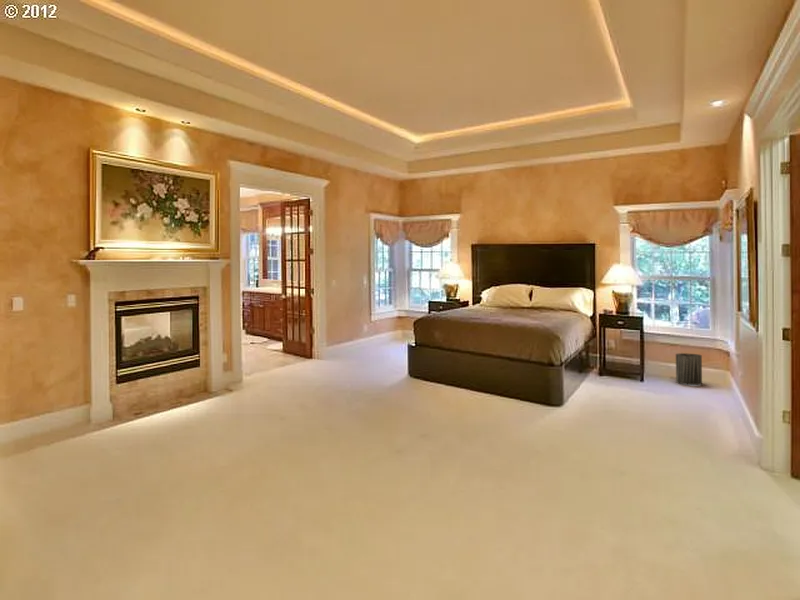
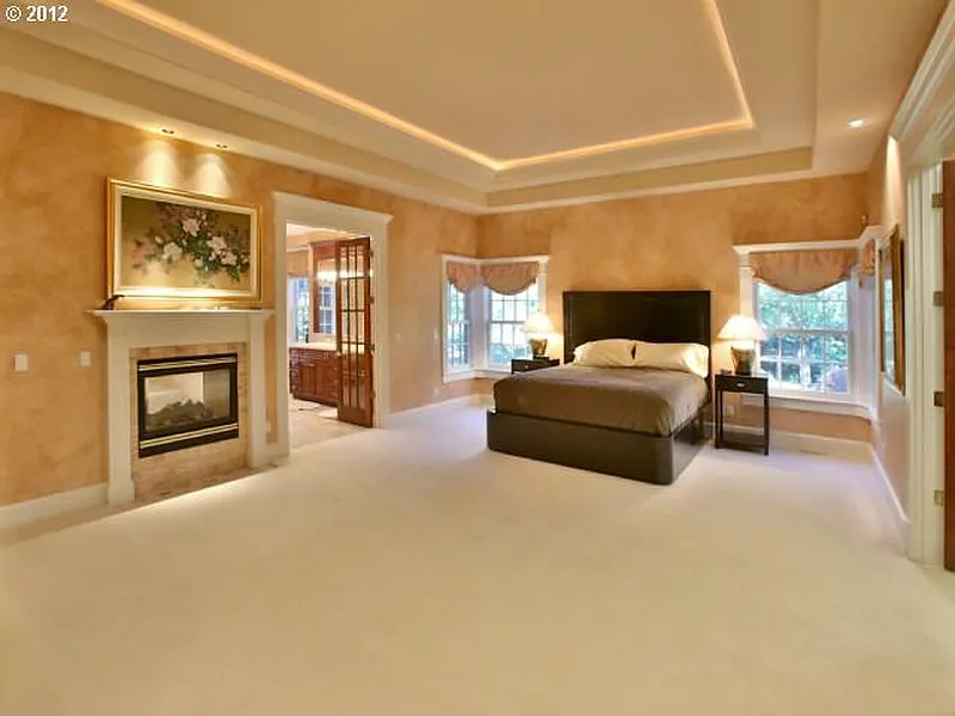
- trash can (688, 368)
